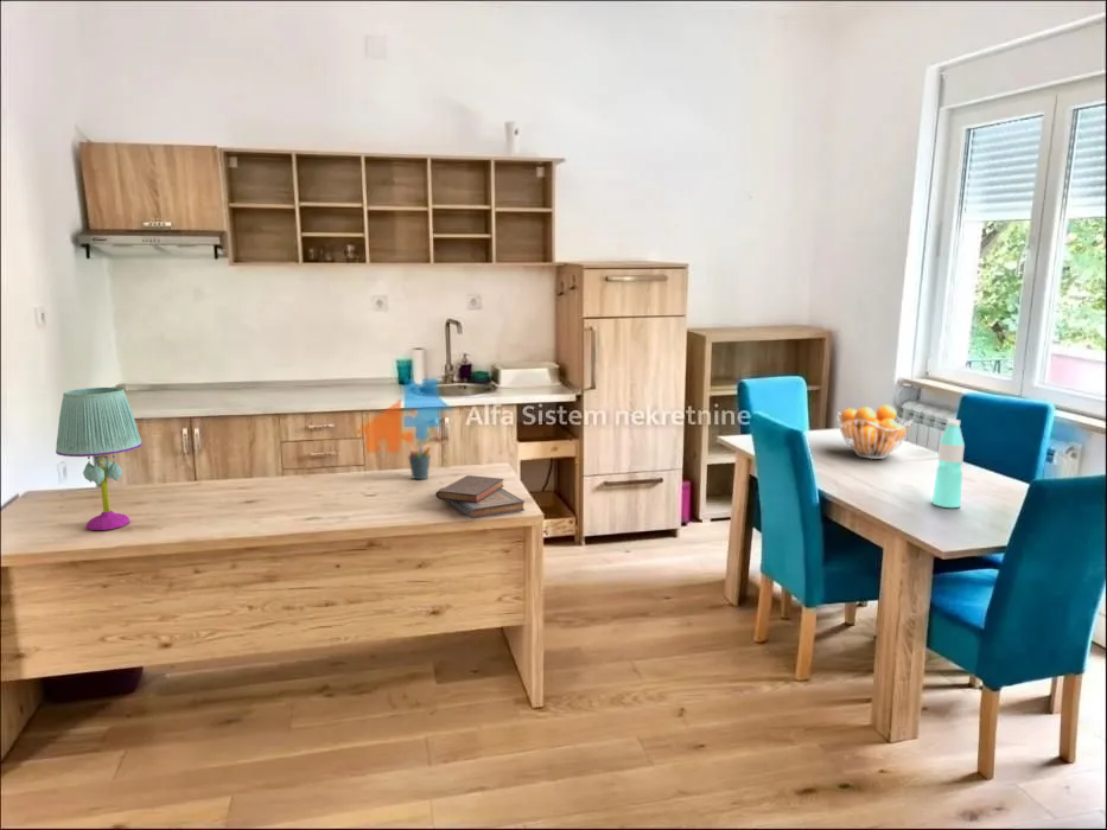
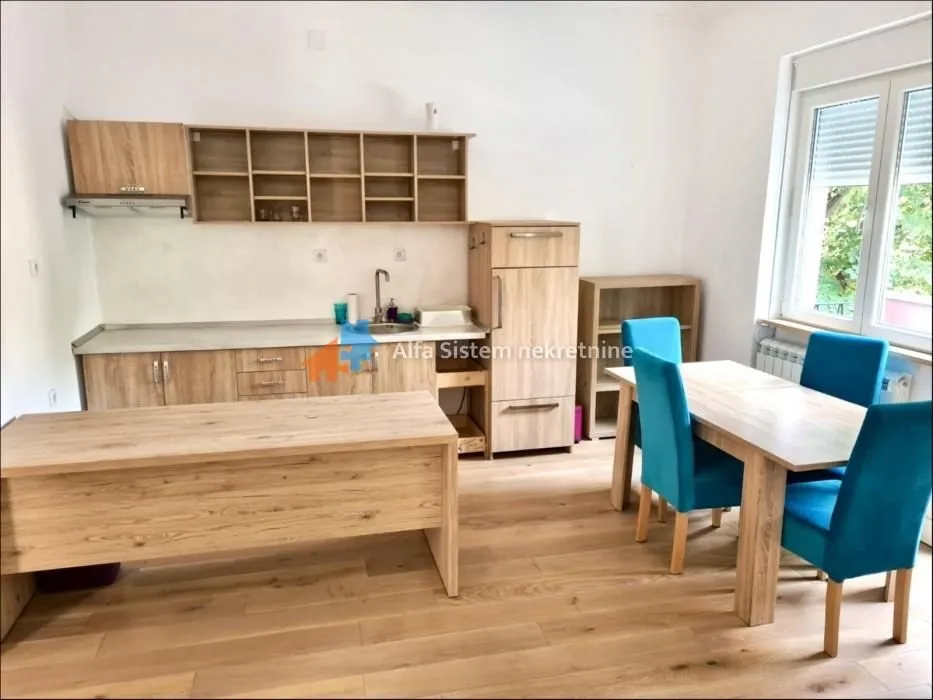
- pen holder (420, 460)
- table lamp (101, 458)
- fruit basket (873, 430)
- water bottle (949, 462)
- diary (473, 494)
